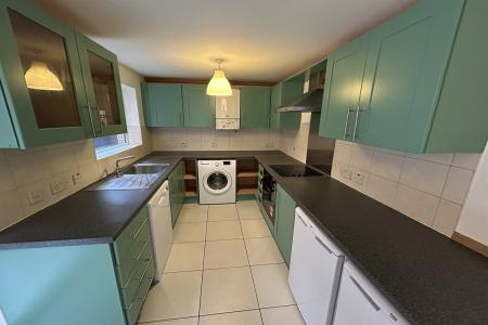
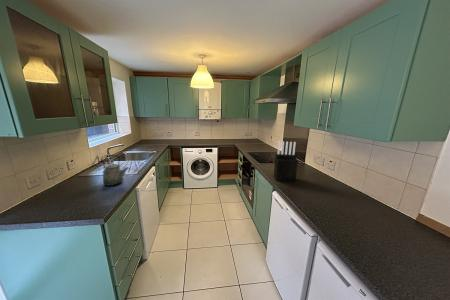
+ knife block (286, 161)
+ kettle (115, 169)
